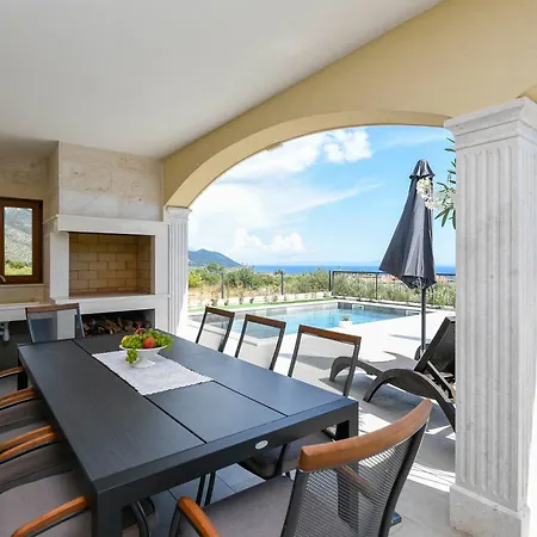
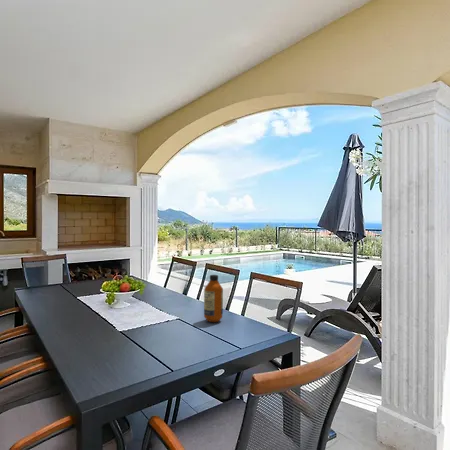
+ bottle (213, 297)
